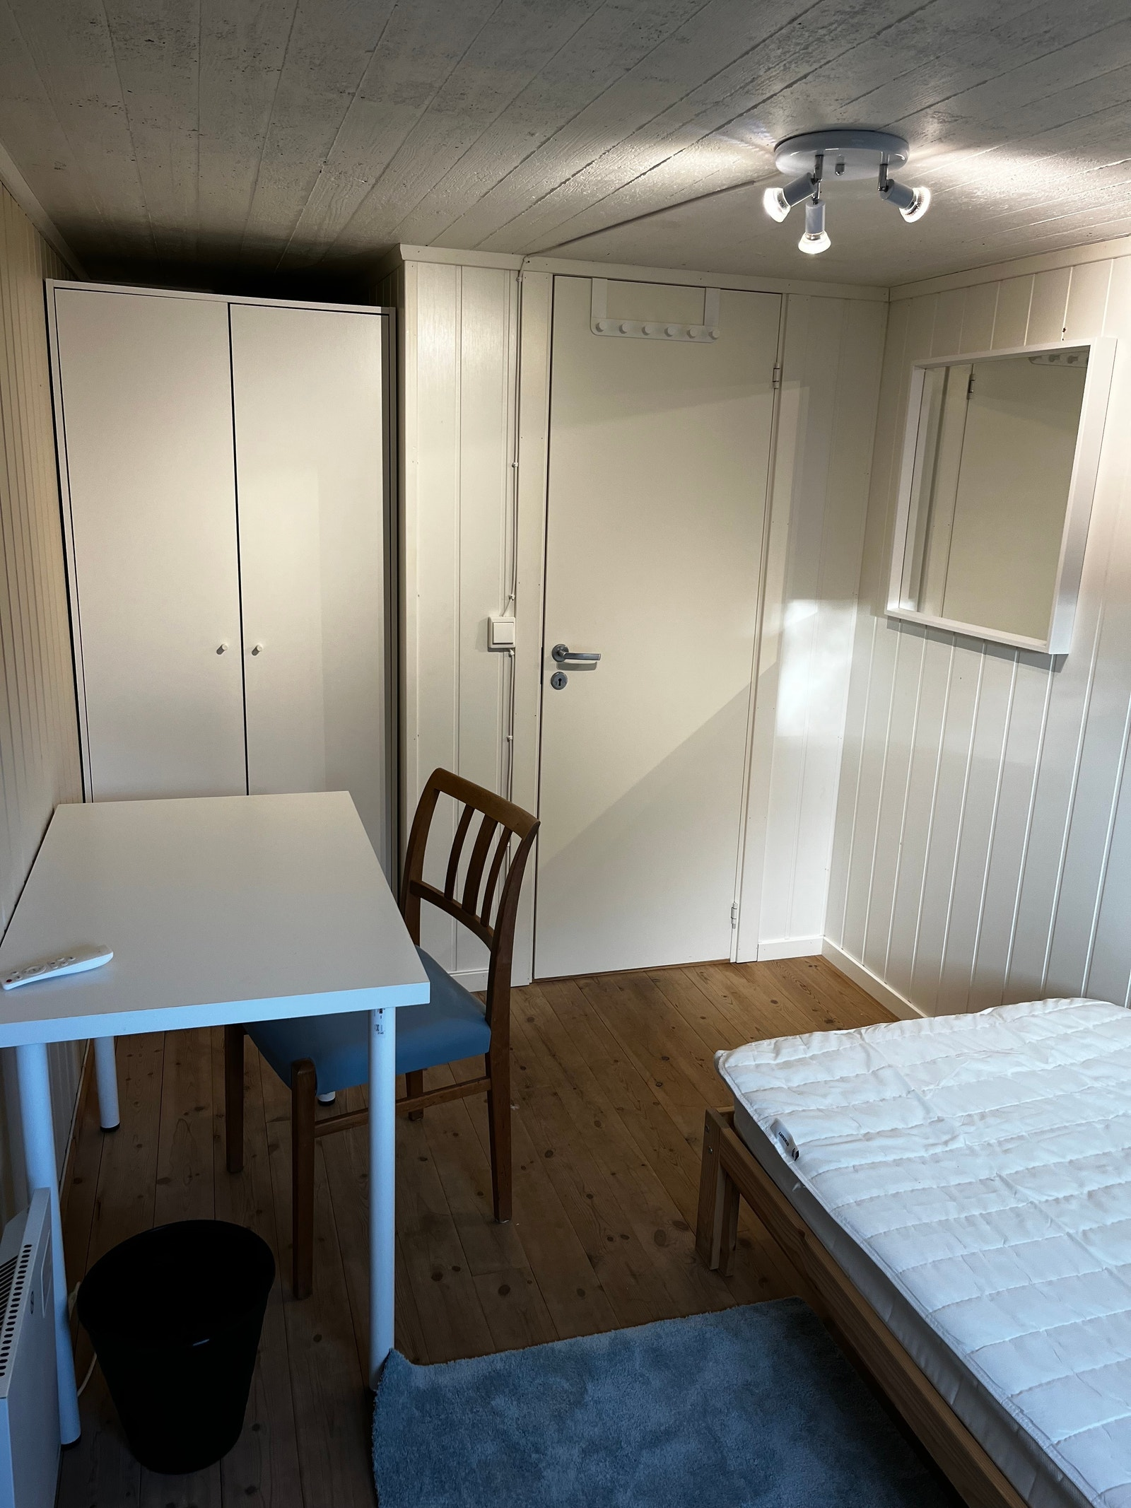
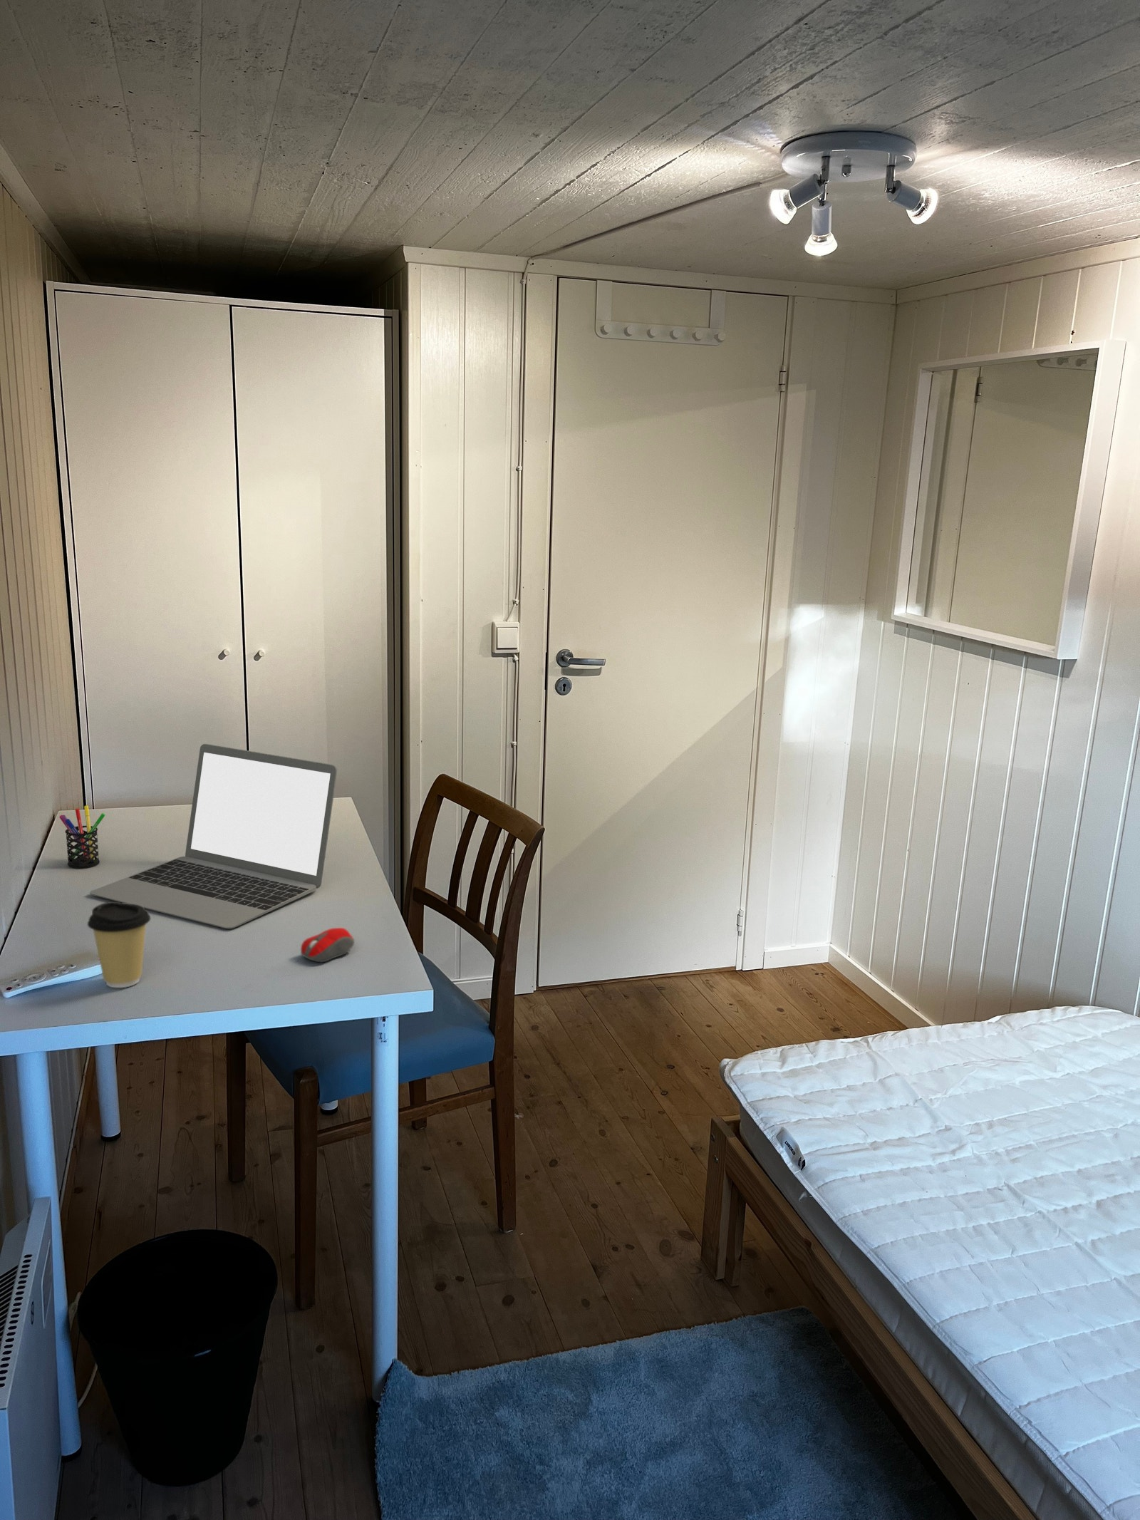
+ pen holder (85, 835)
+ computer mouse (328, 943)
+ laptop (214, 830)
+ coffee cup (121, 945)
